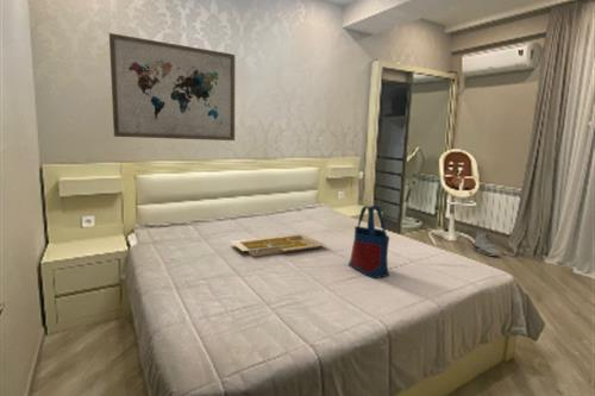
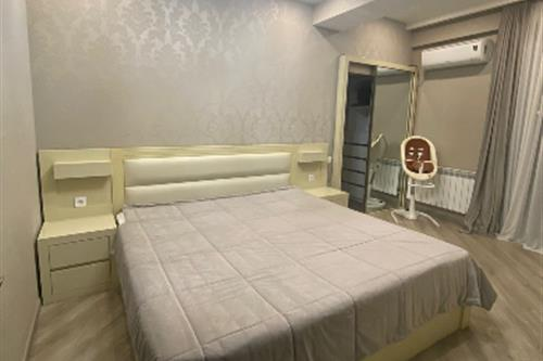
- tote bag (370, 238)
- sneaker (487, 244)
- serving tray (277, 244)
- wall art (178, 93)
